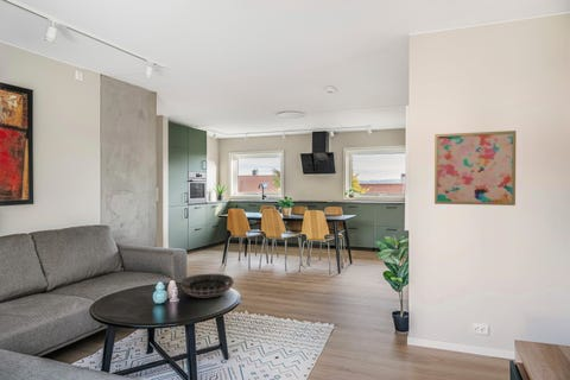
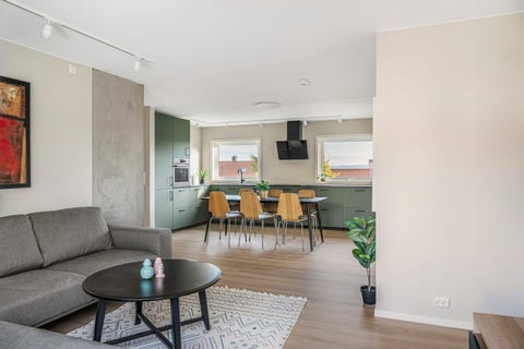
- wall art (473, 169)
- decorative bowl (207, 286)
